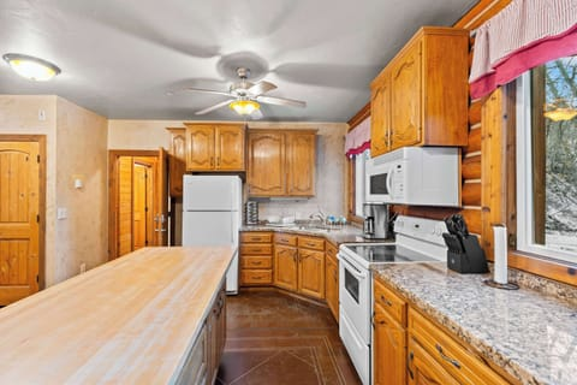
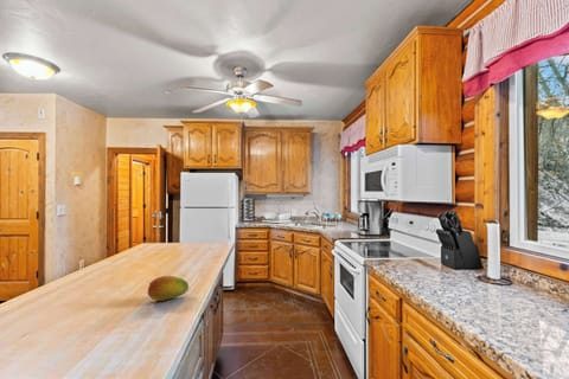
+ fruit (168, 287)
